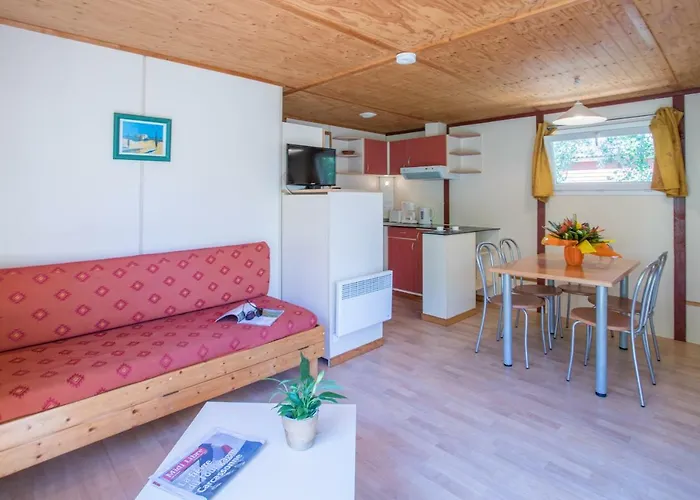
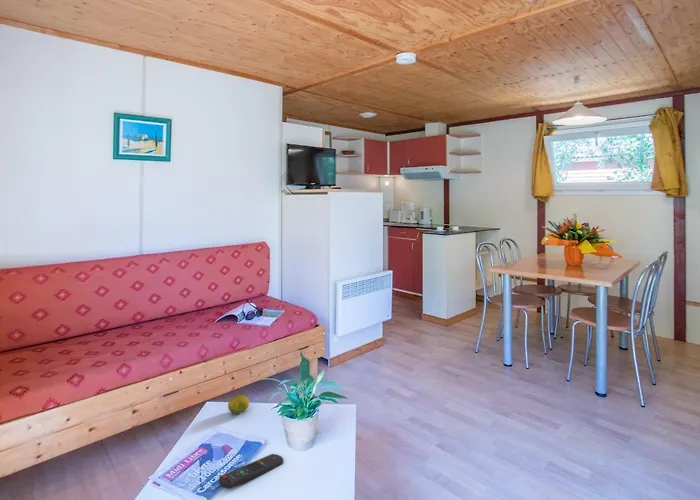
+ fruit (238, 404)
+ remote control (252, 469)
